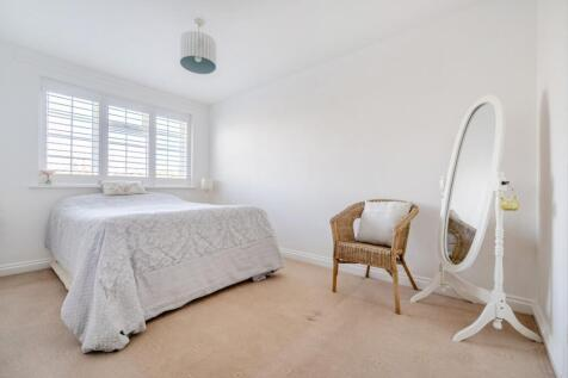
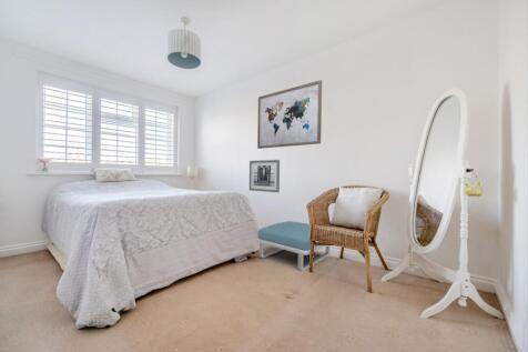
+ footstool (295, 241)
+ wall art (286, 118)
+ wall art (263, 175)
